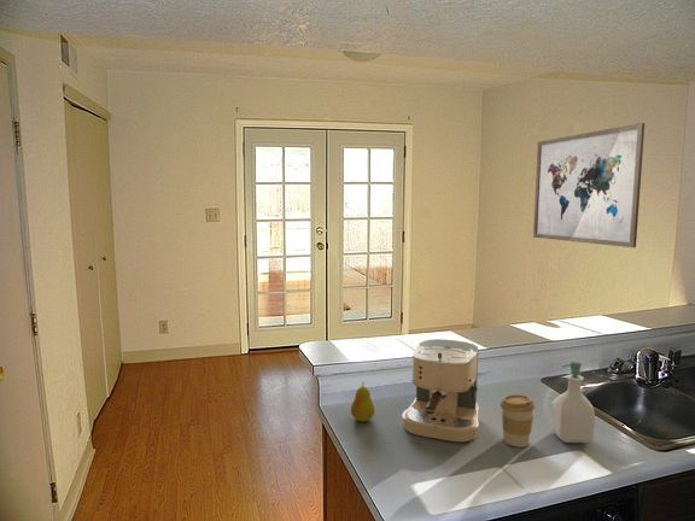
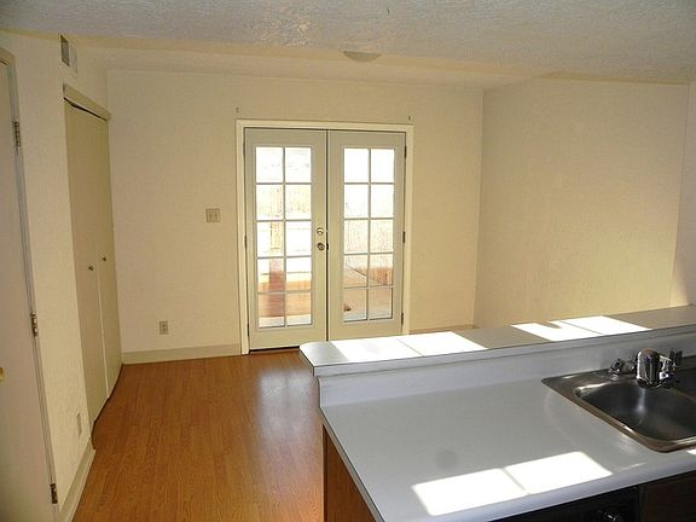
- soap bottle (573, 399)
- coffee cup (516, 418)
- coffee maker (442, 387)
- fruit (362, 400)
- wall art (580, 188)
